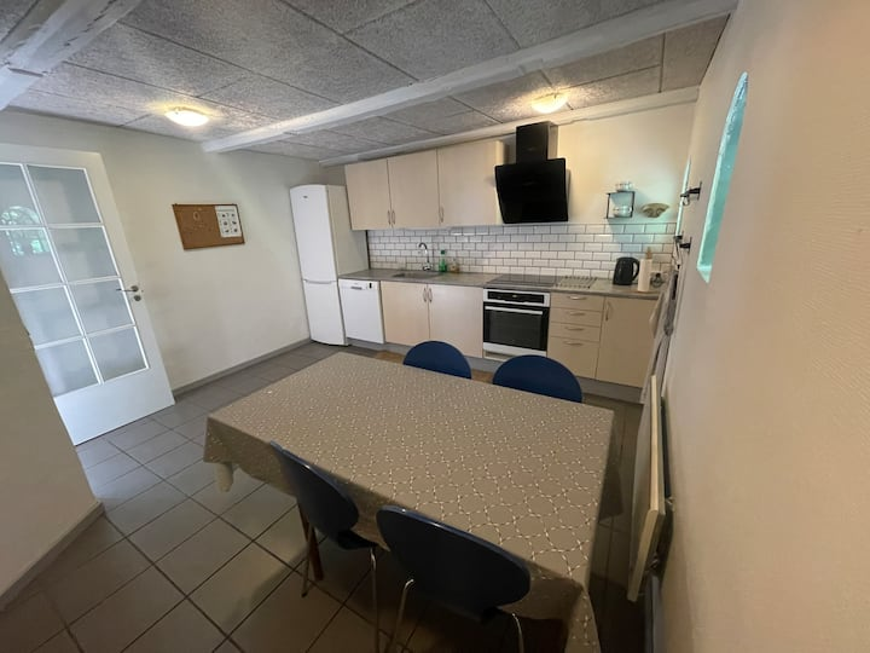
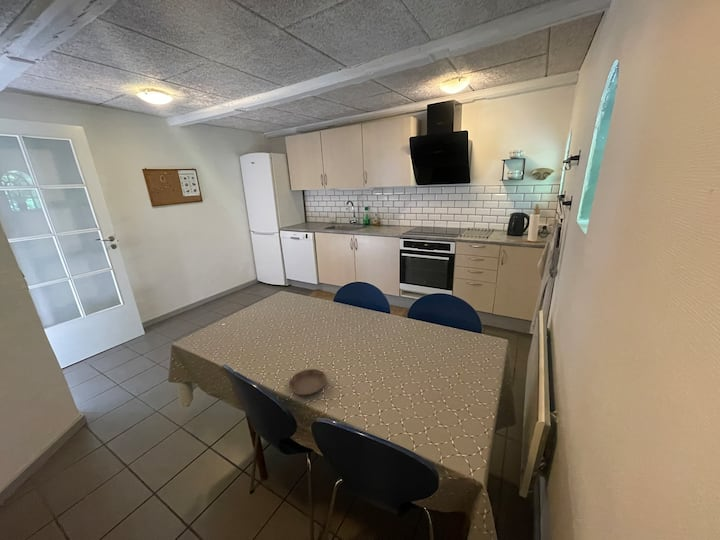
+ saucer (308, 383)
